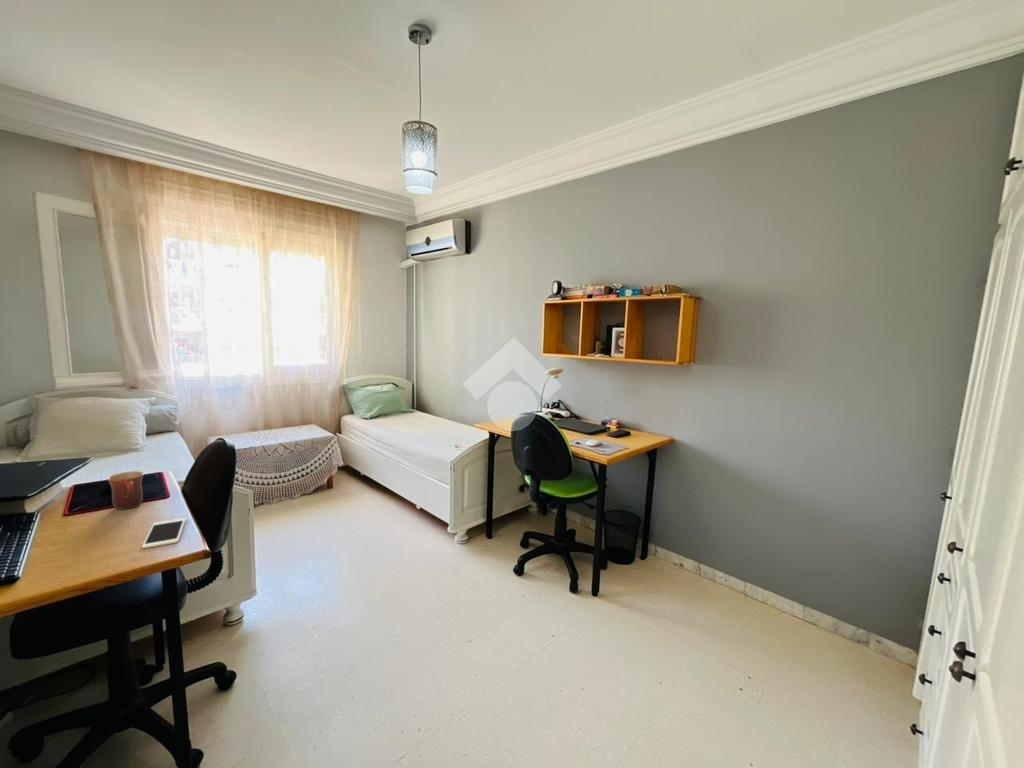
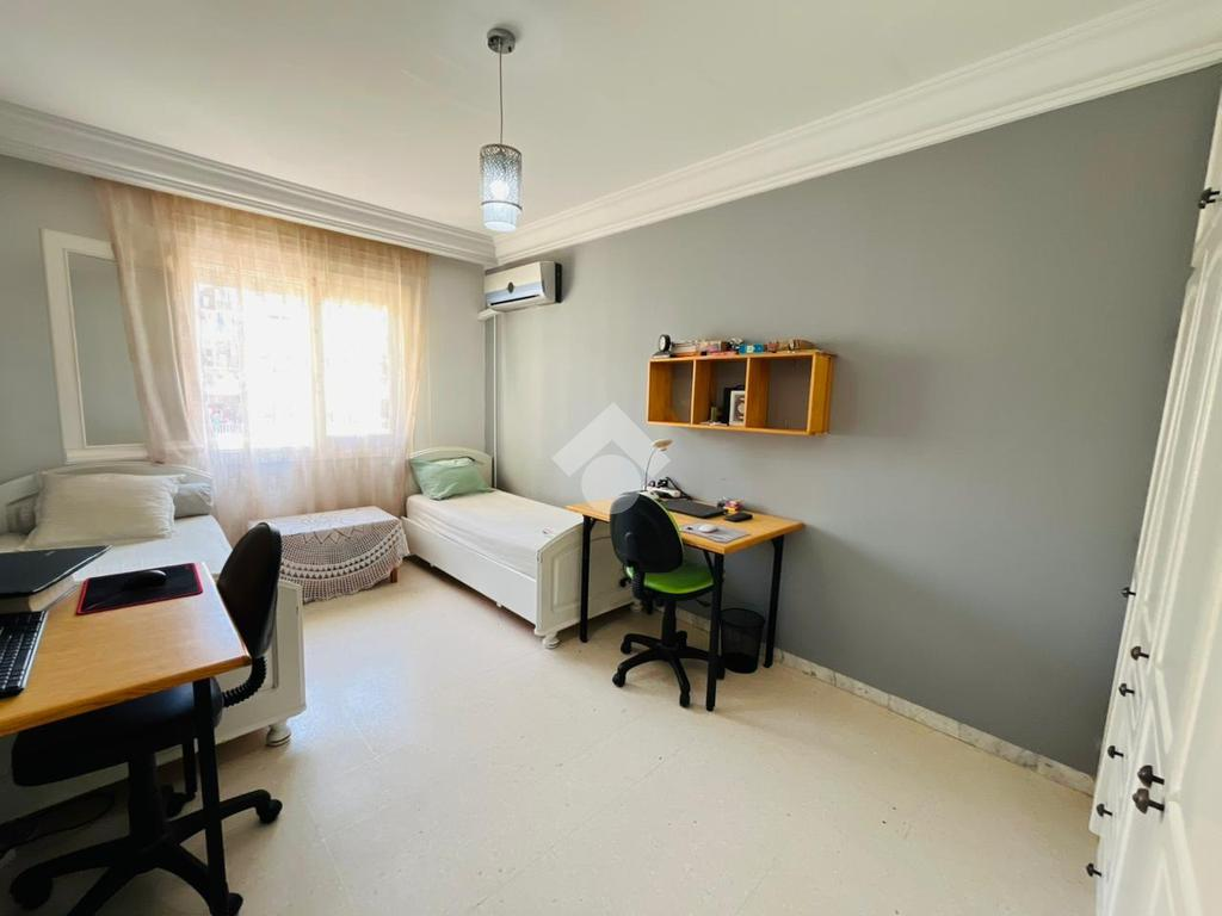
- mug (128, 492)
- cell phone (165, 532)
